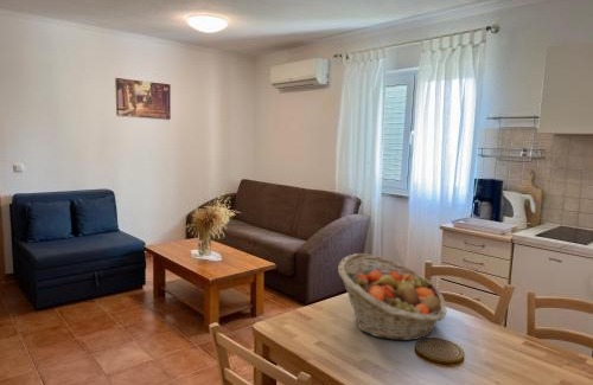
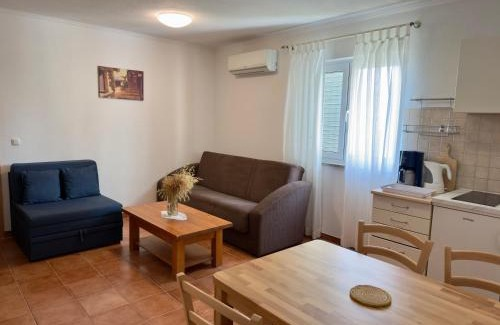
- fruit basket (390, 293)
